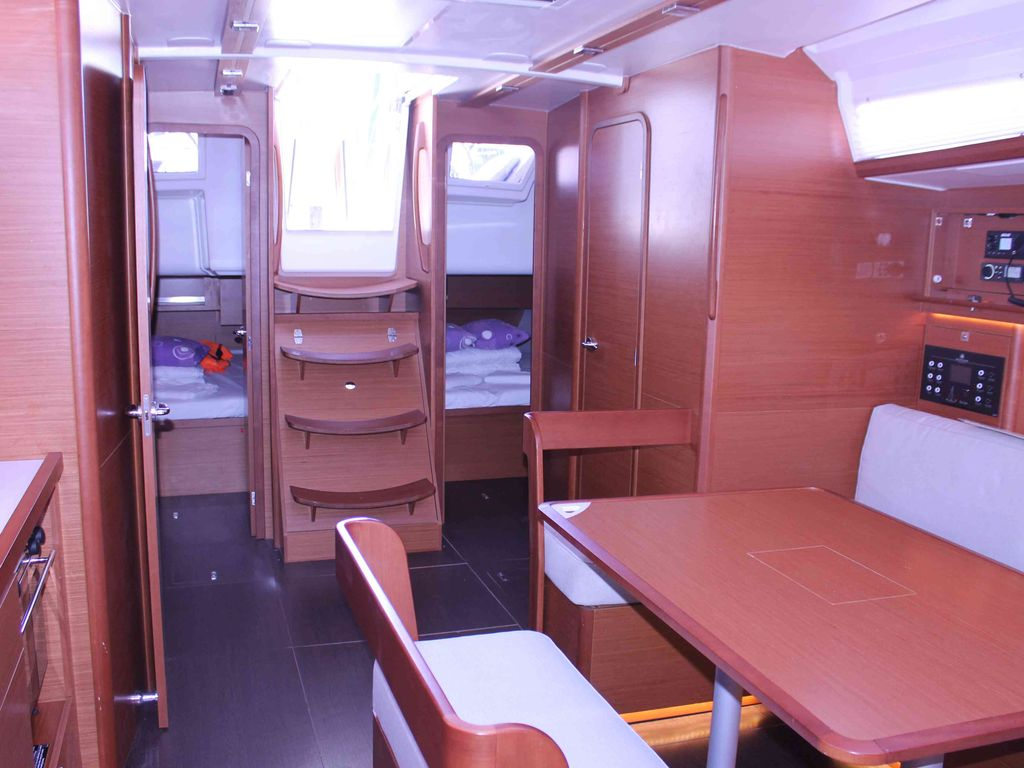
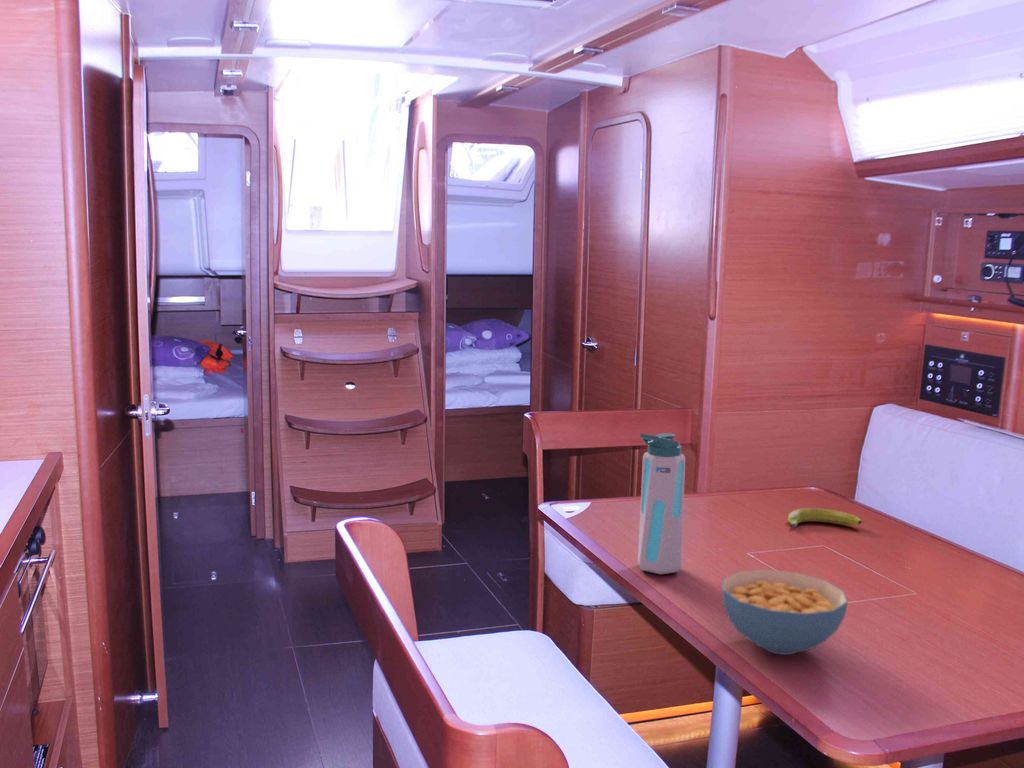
+ water bottle (660, 501)
+ cereal bowl (781, 618)
+ banana (819, 517)
